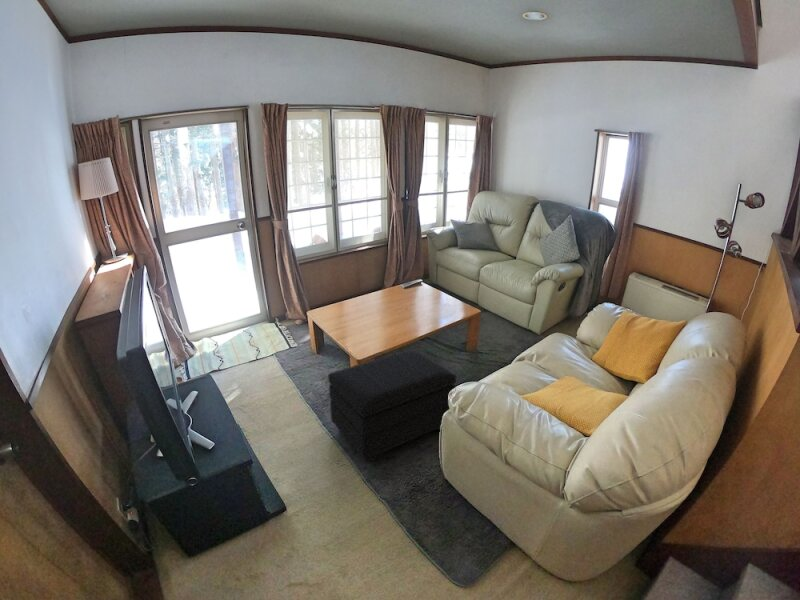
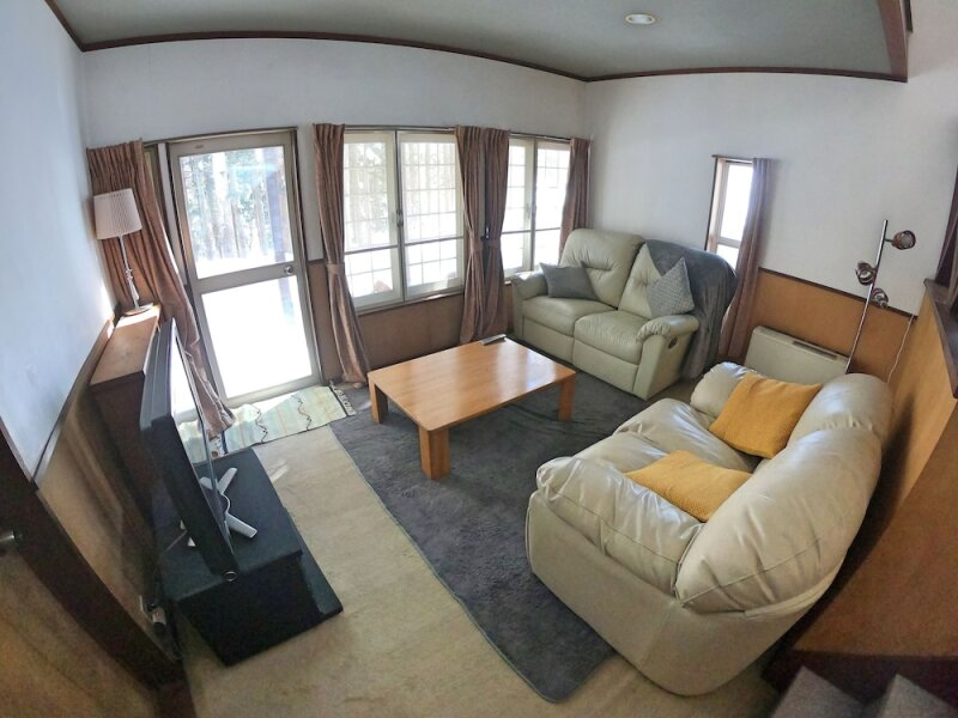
- footstool (392, 400)
